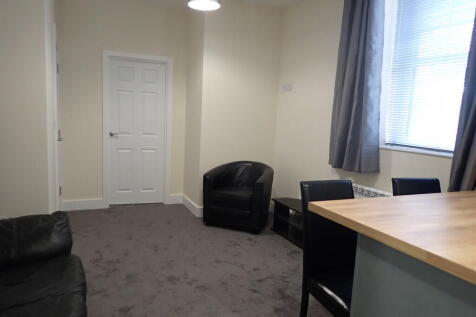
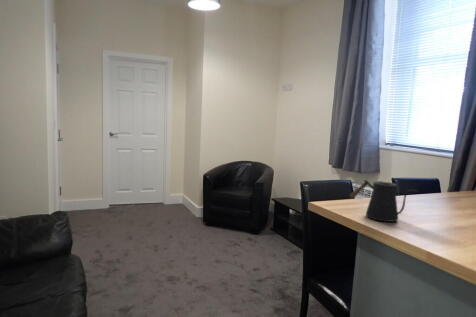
+ kettle (381, 199)
